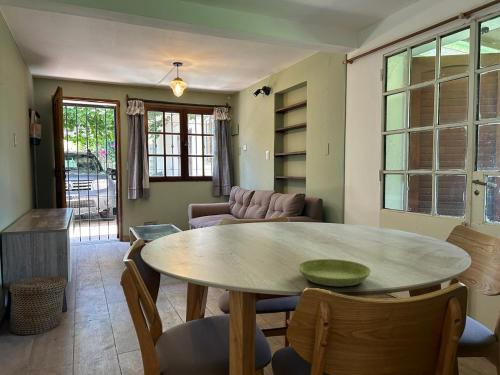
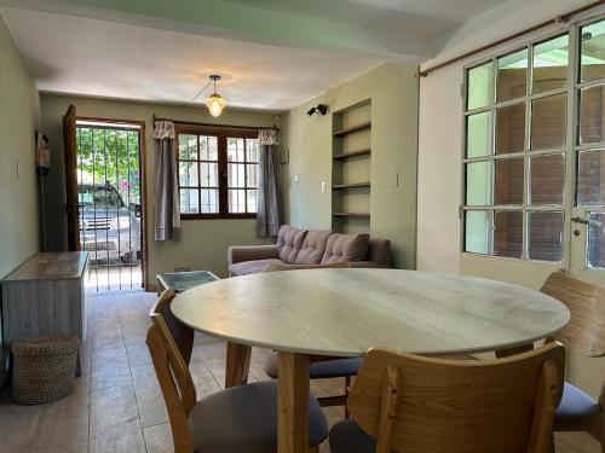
- saucer (333, 272)
